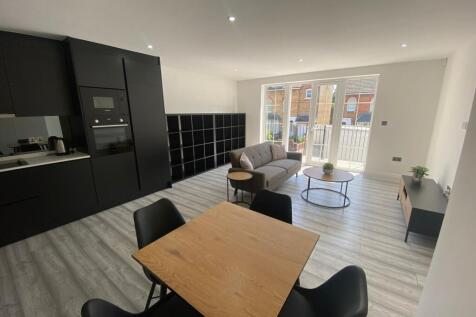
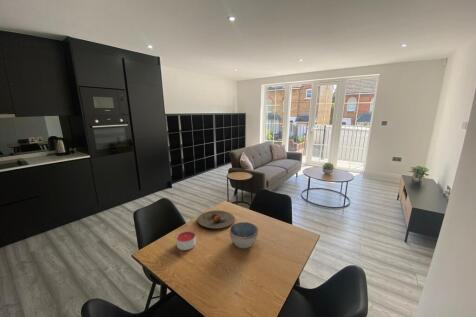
+ candle (186, 239)
+ plate (216, 217)
+ bowl (243, 236)
